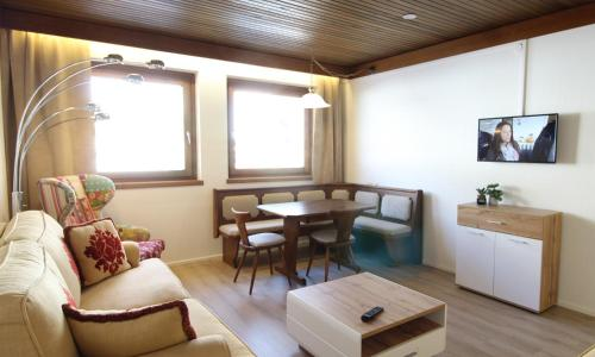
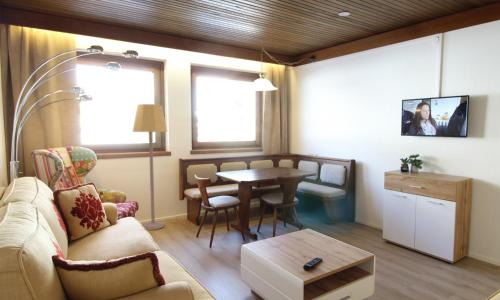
+ lamp (151, 166)
